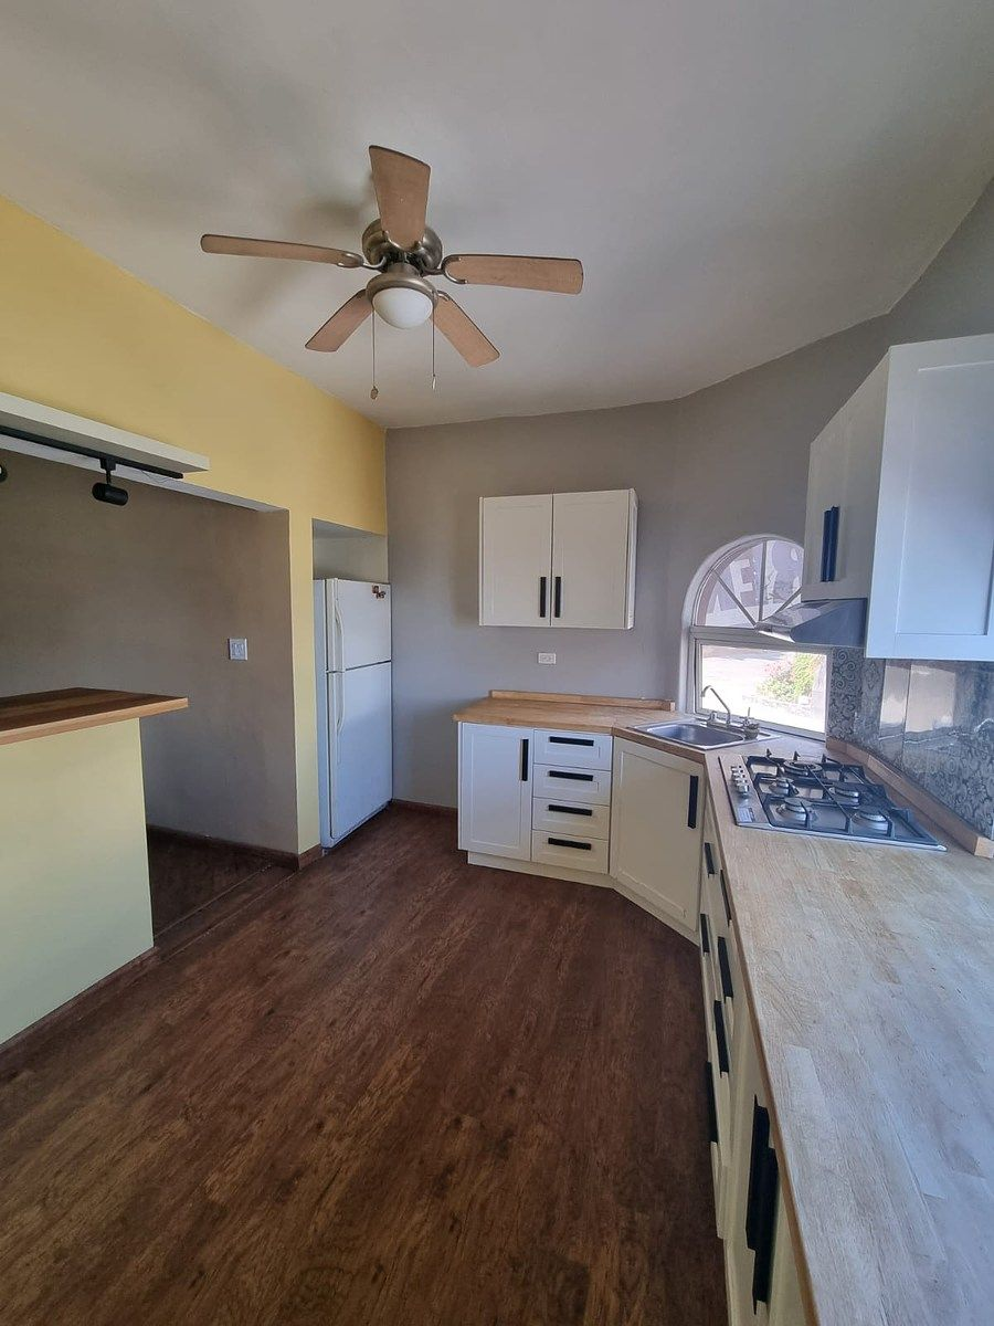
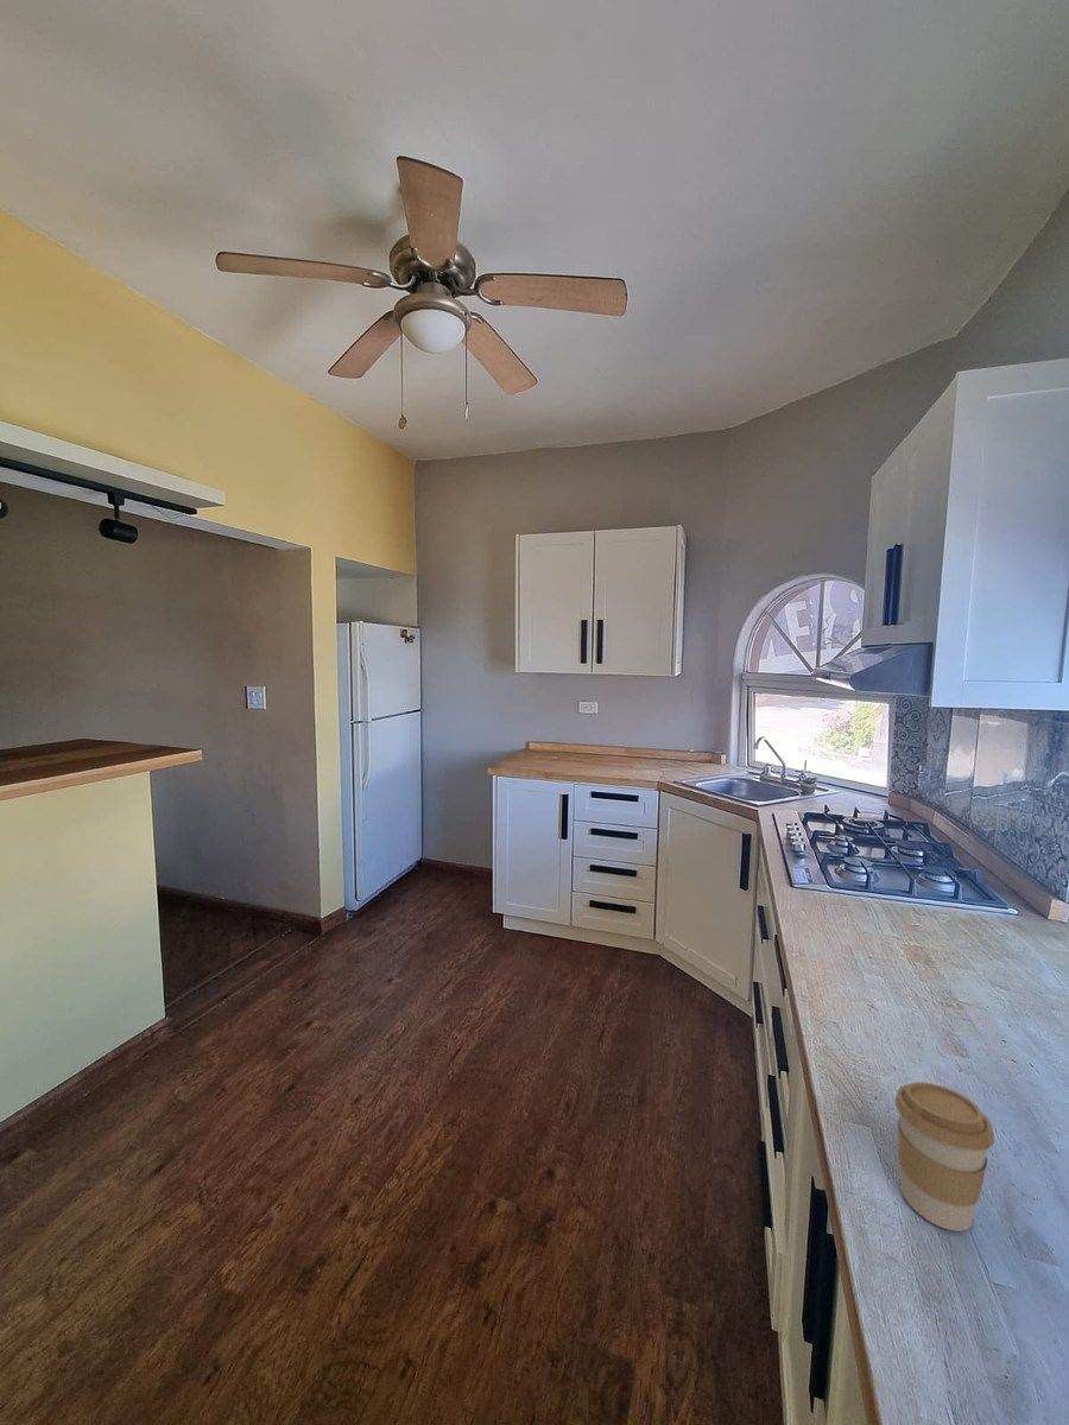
+ coffee cup (940, 1150)
